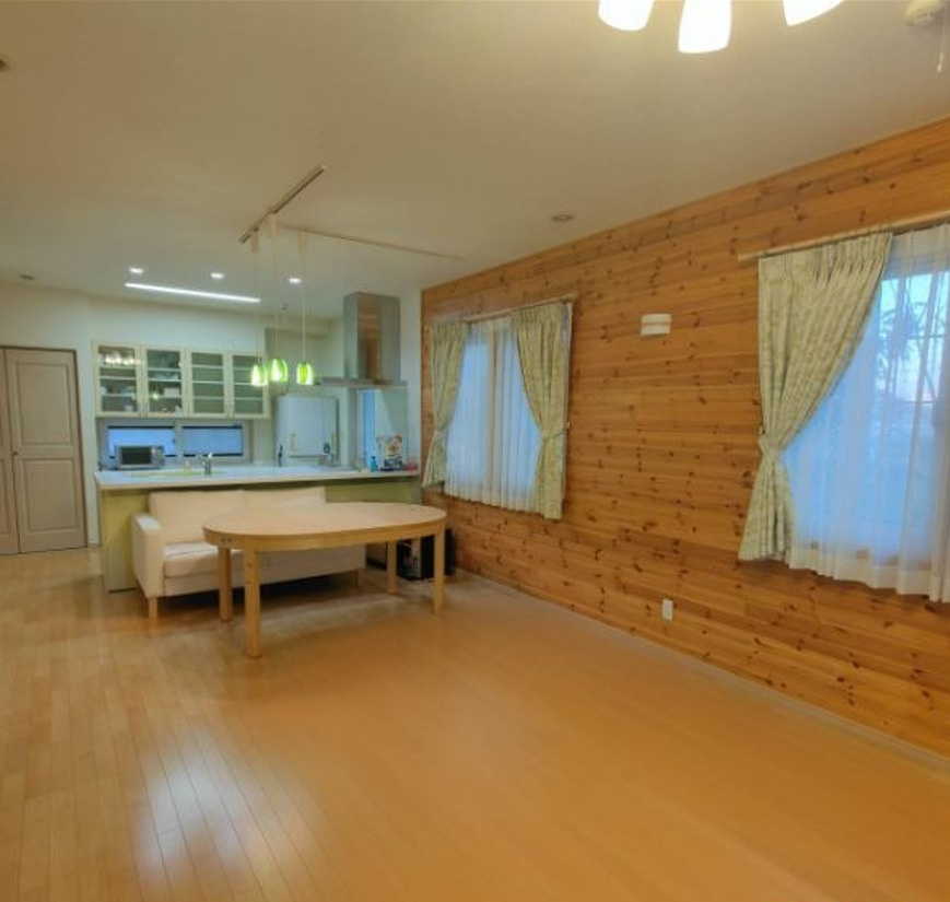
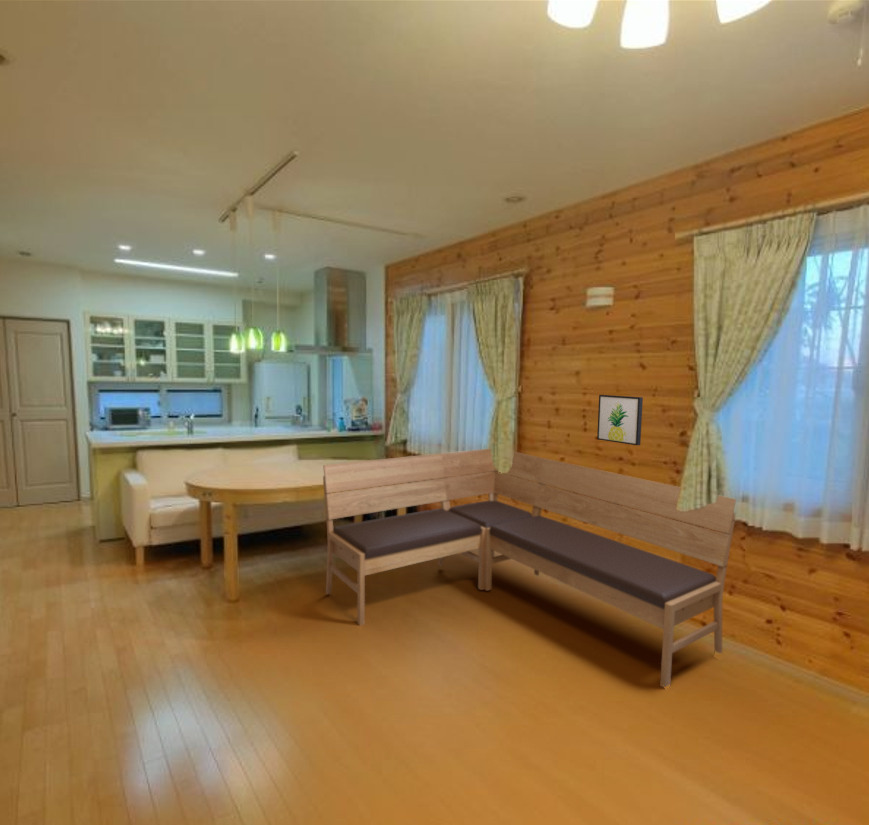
+ wall art (619, 419)
+ bench (504, 550)
